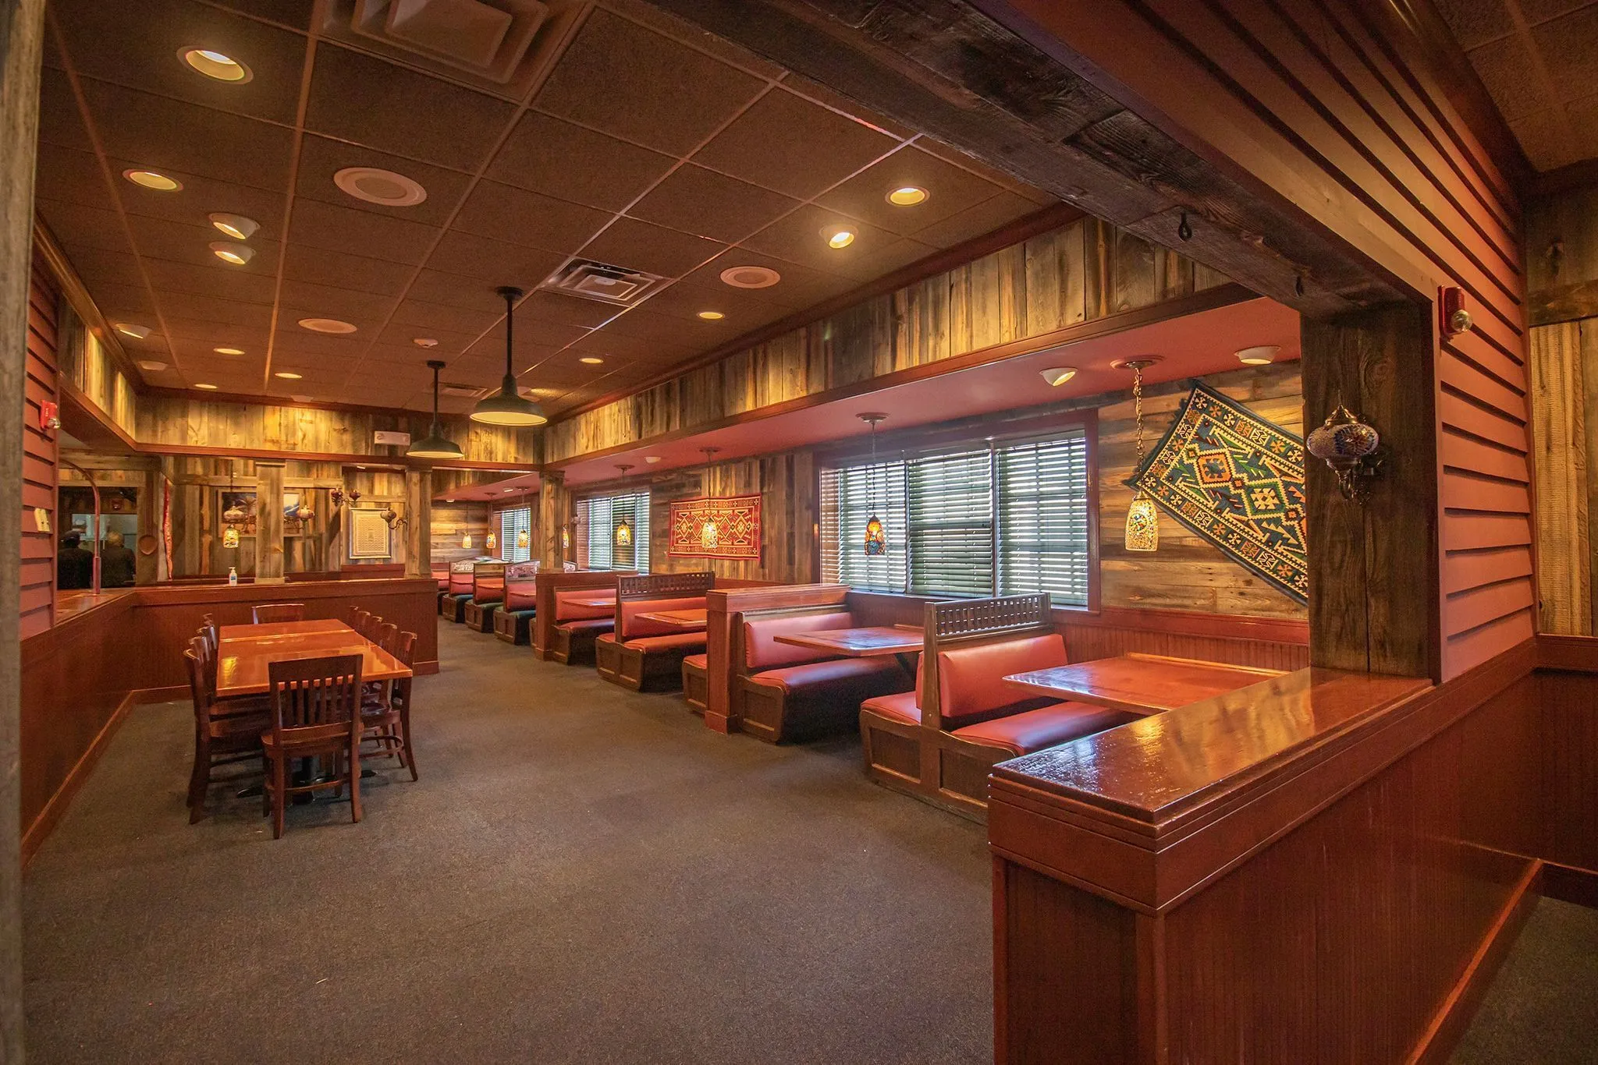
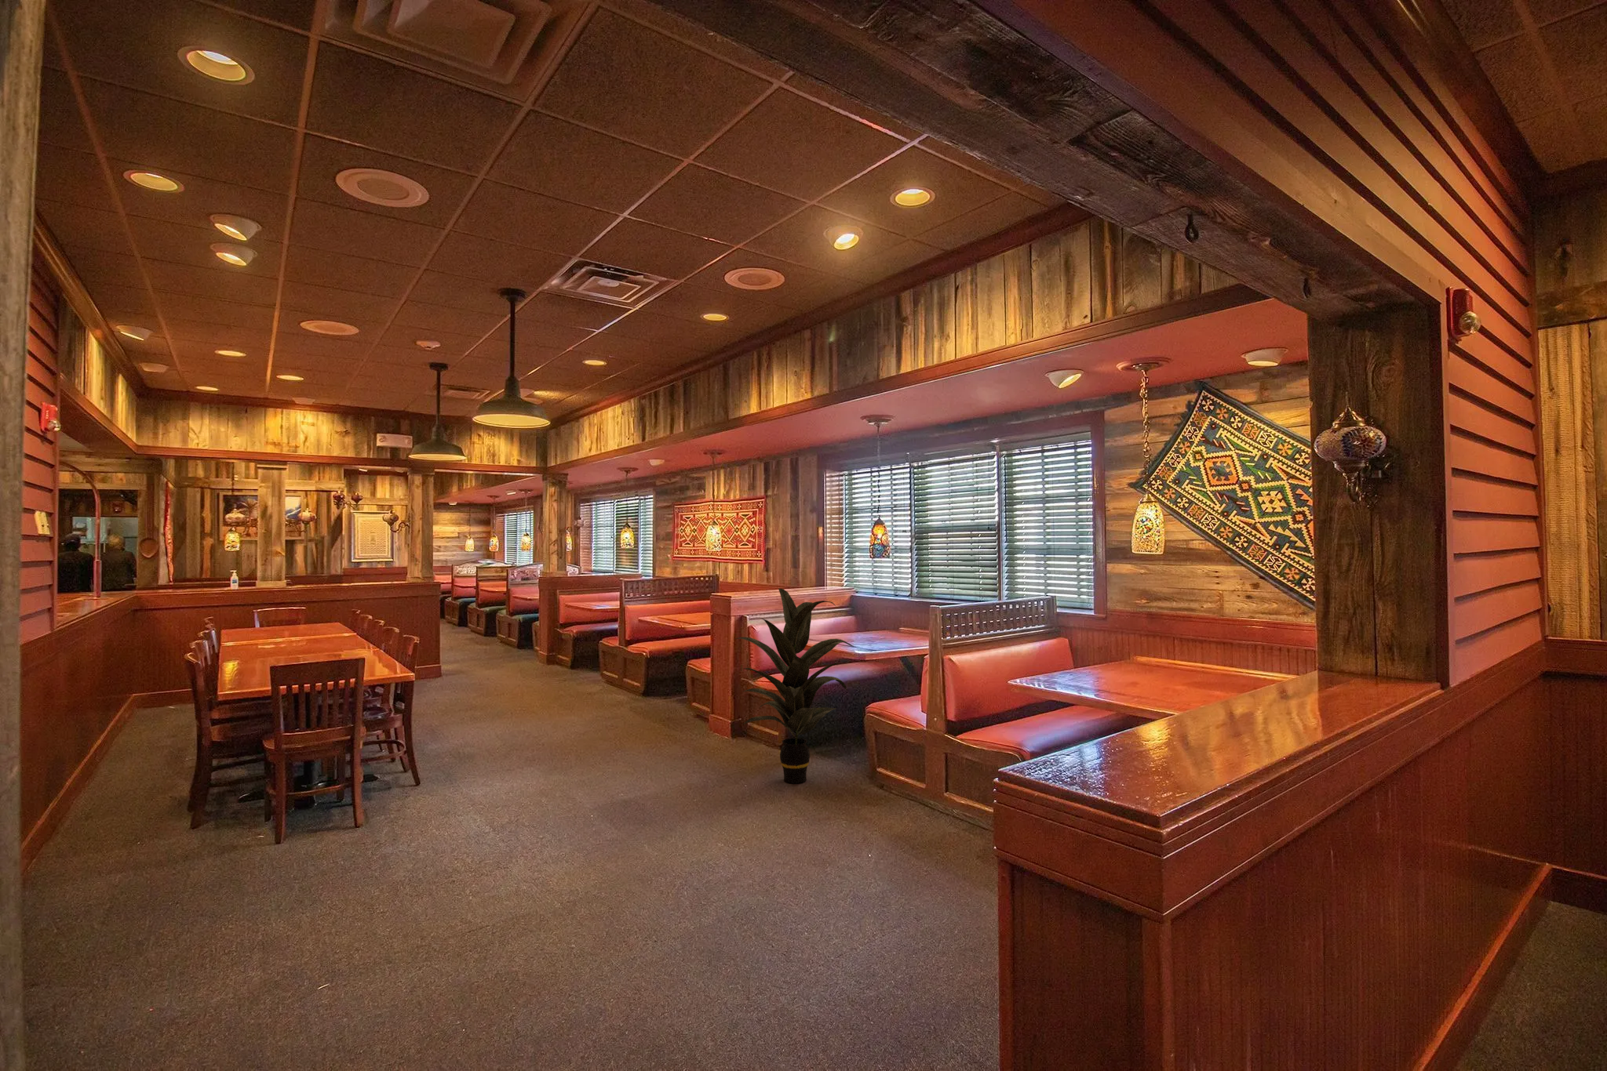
+ indoor plant (794, 683)
